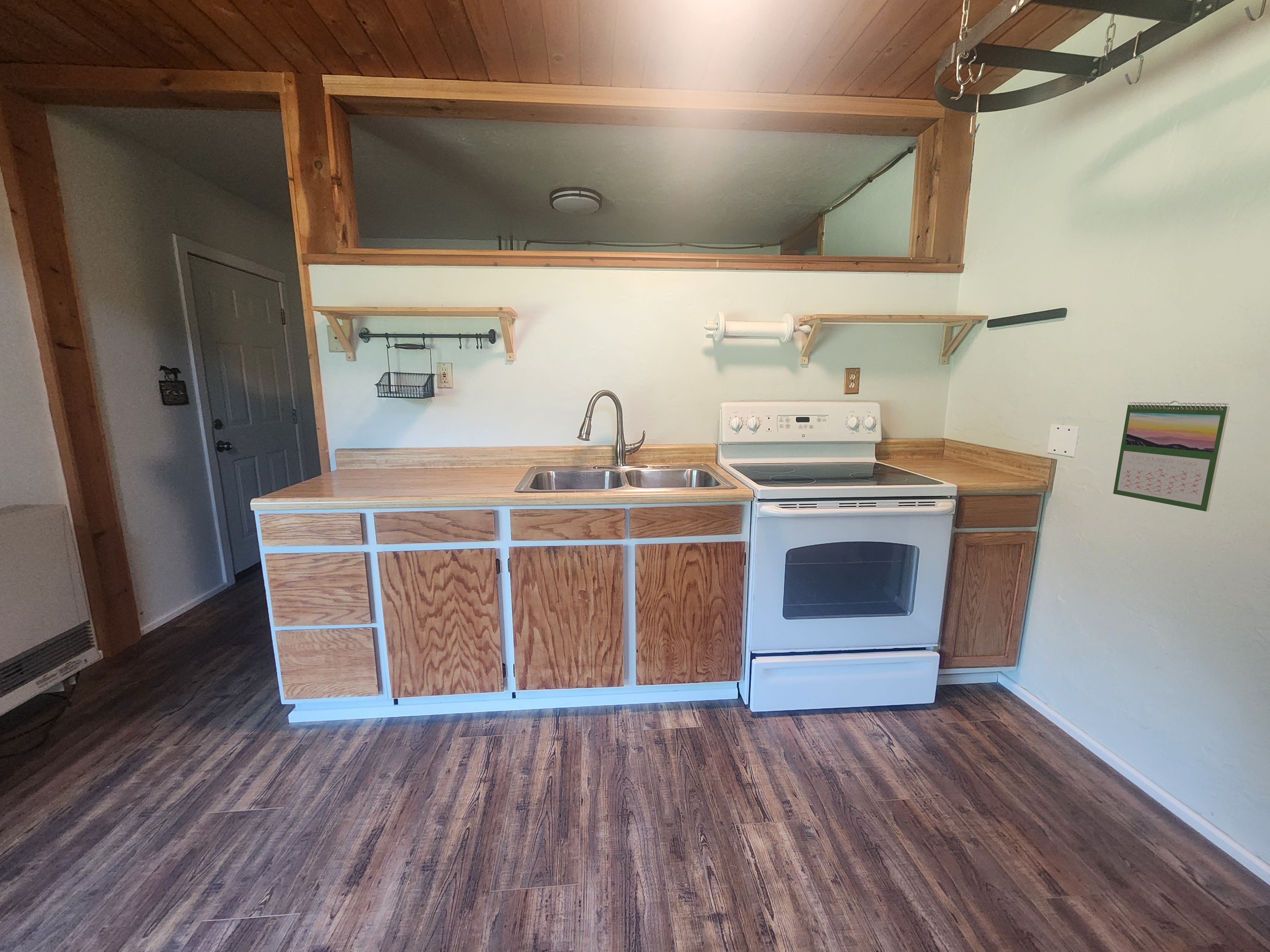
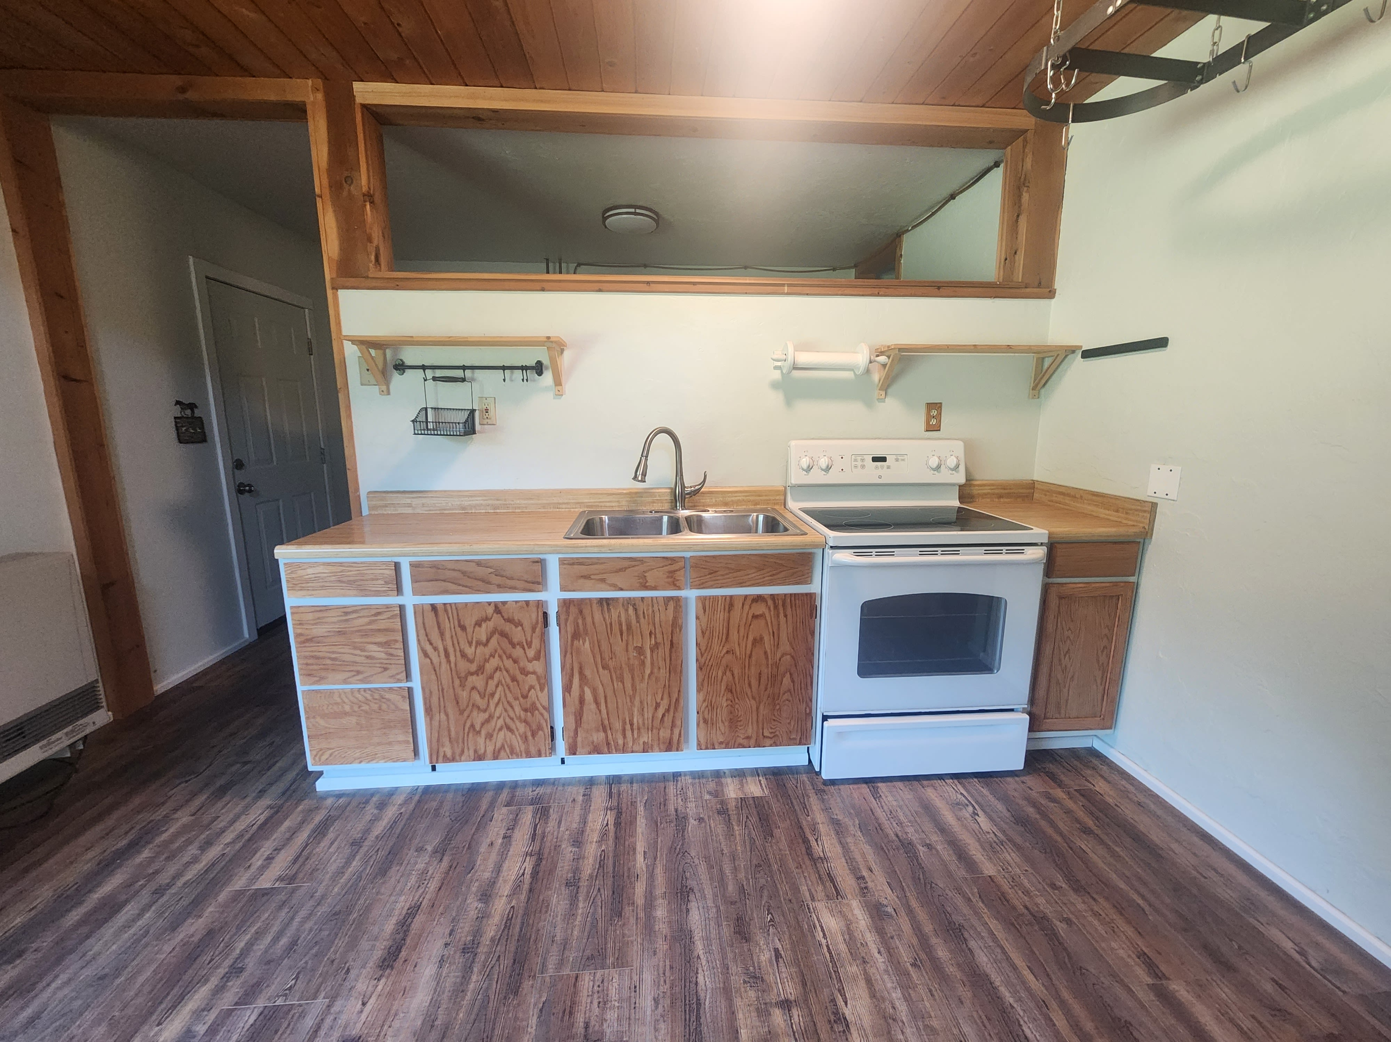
- calendar (1166, 452)
